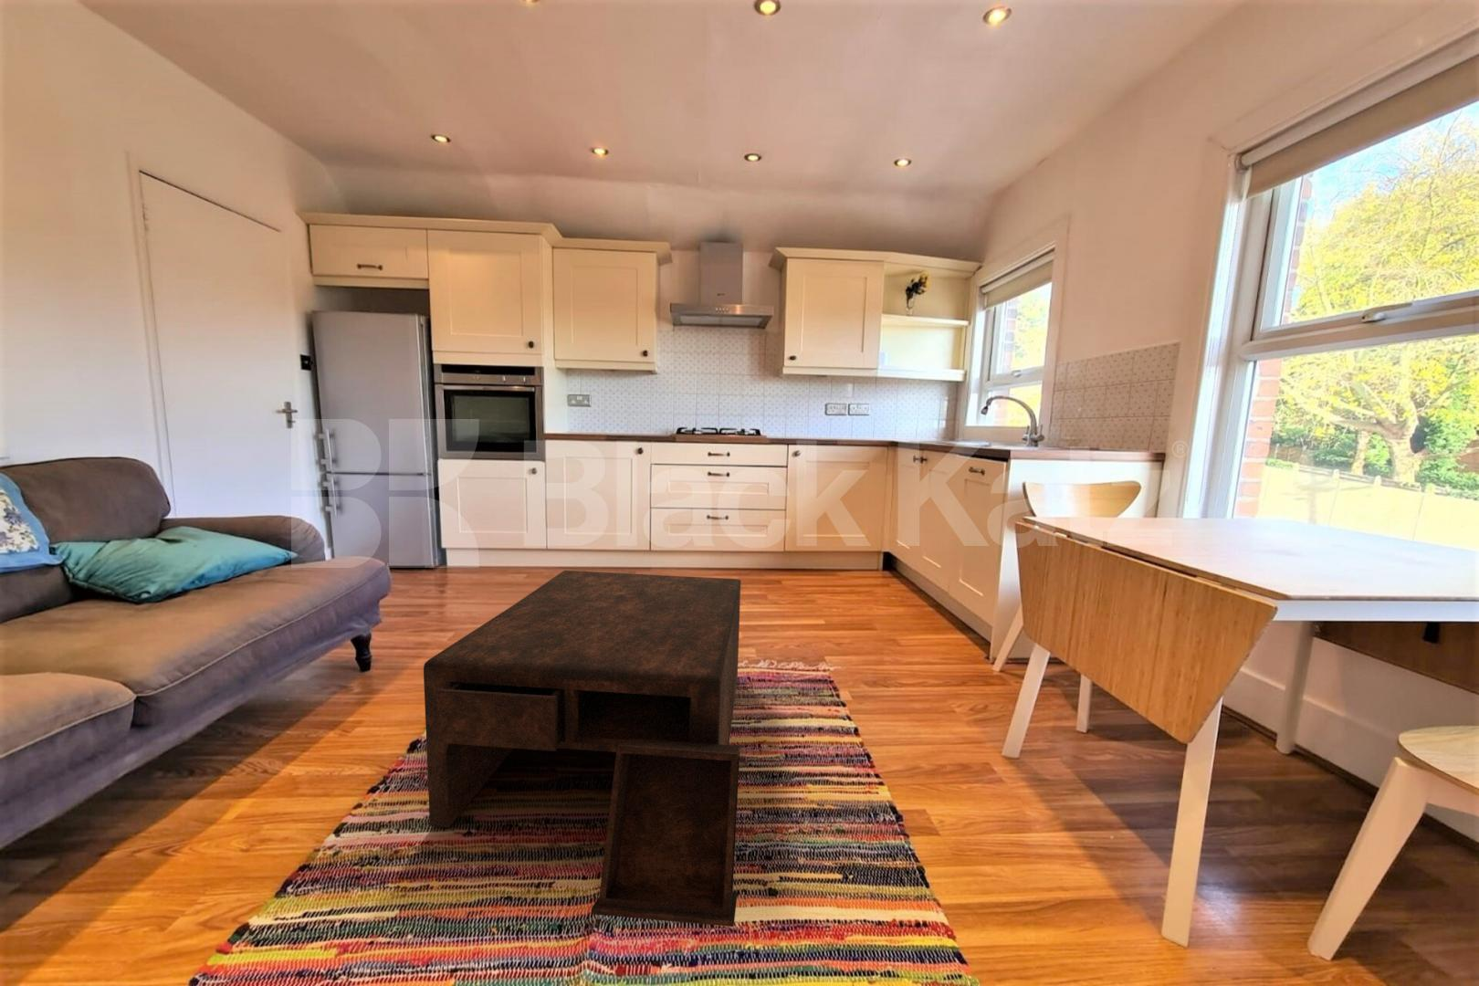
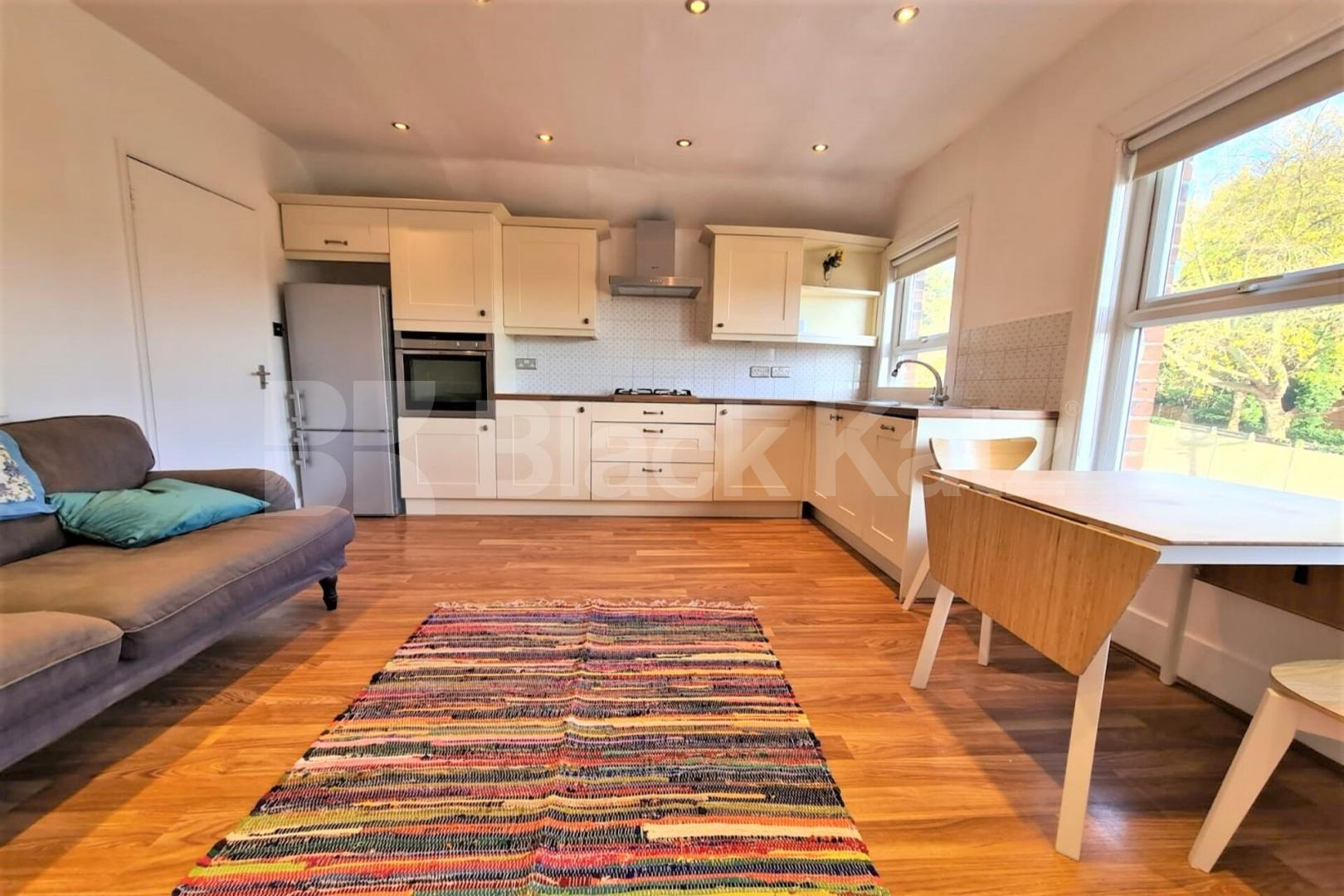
- coffee table (624, 683)
